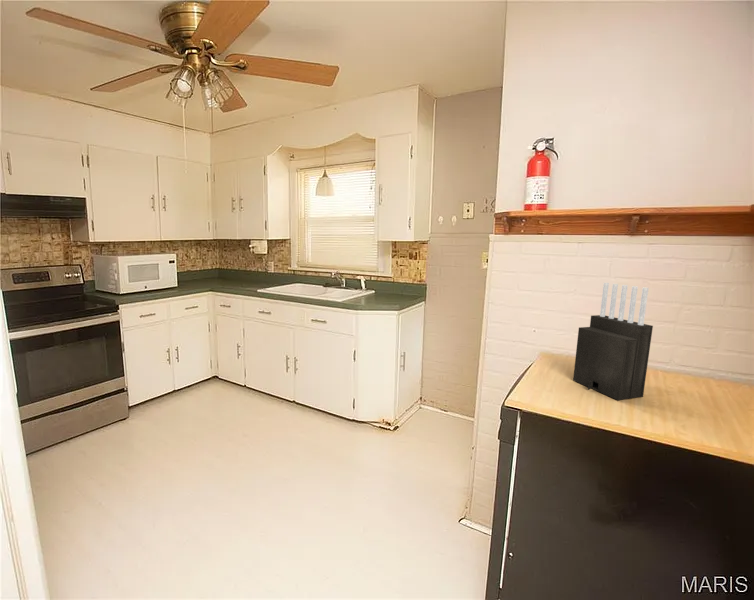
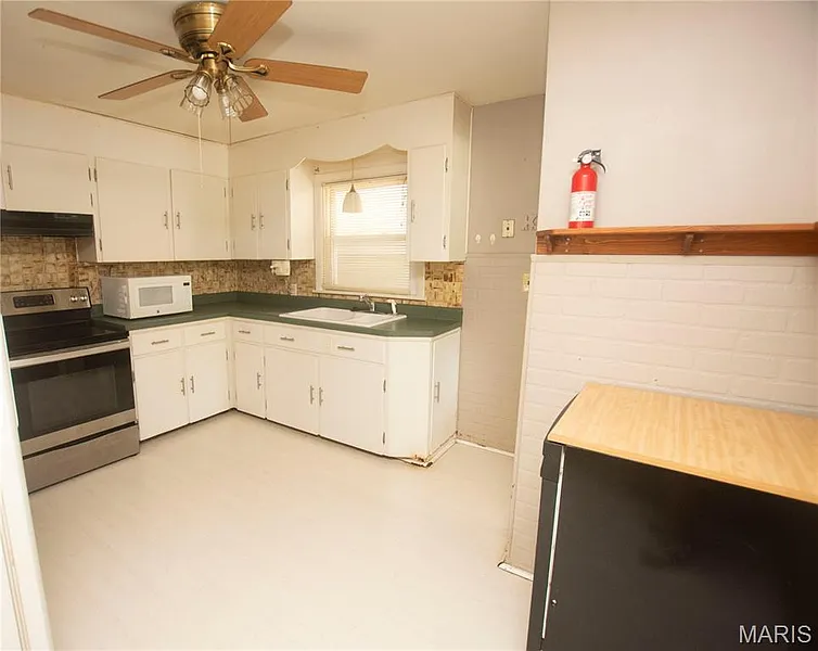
- knife block (609, 338)
